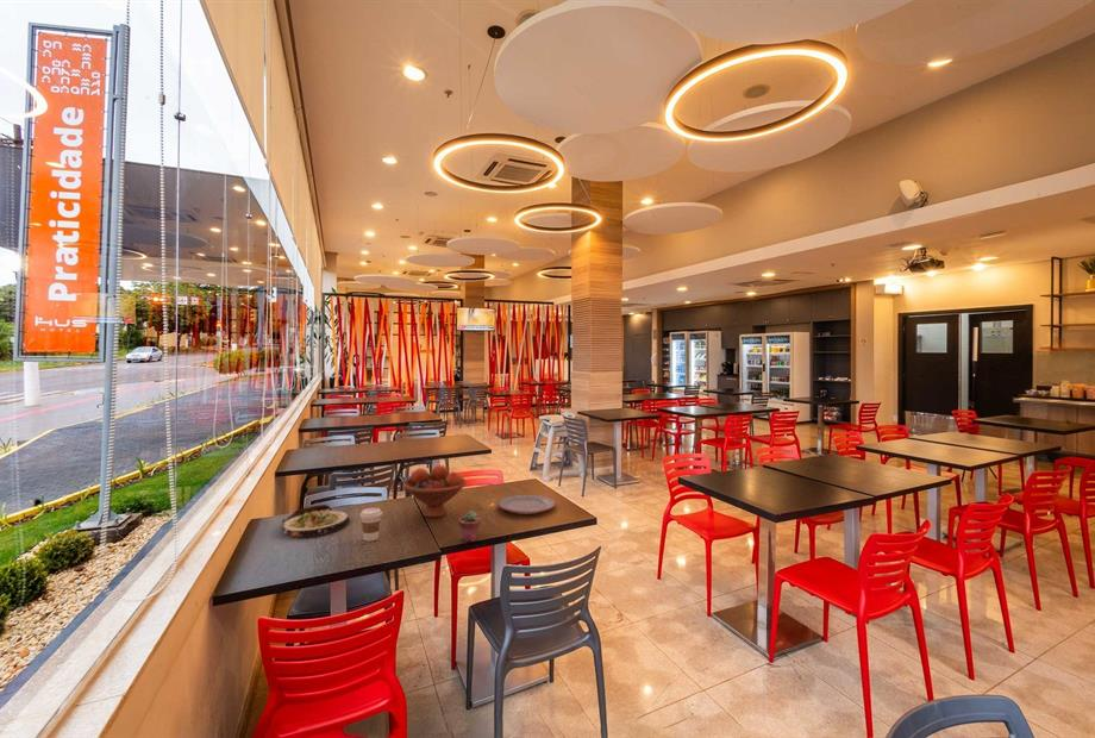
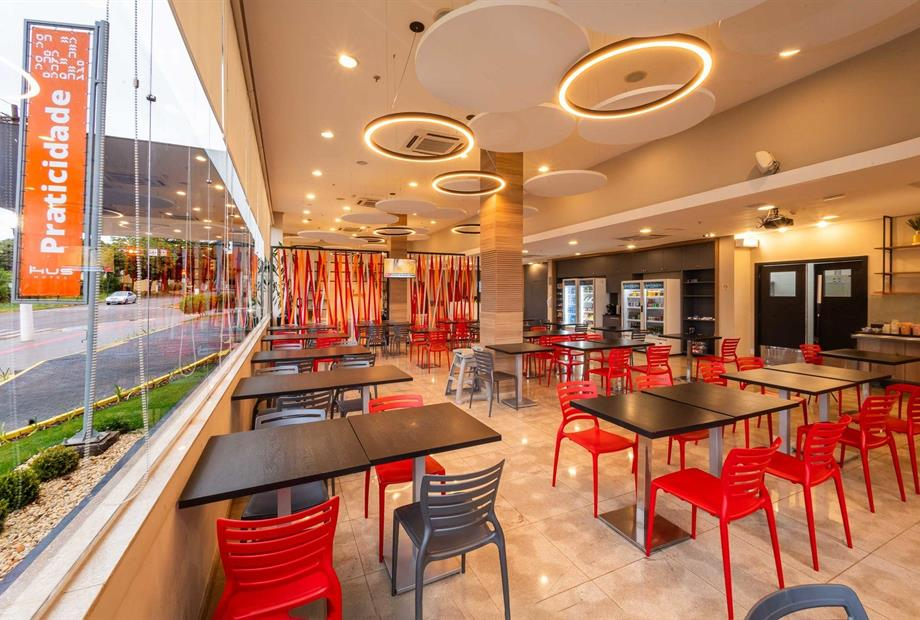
- coffee cup (370, 524)
- fruit bowl (434, 492)
- plate (526, 505)
- salad plate (317, 519)
- potted succulent (469, 525)
